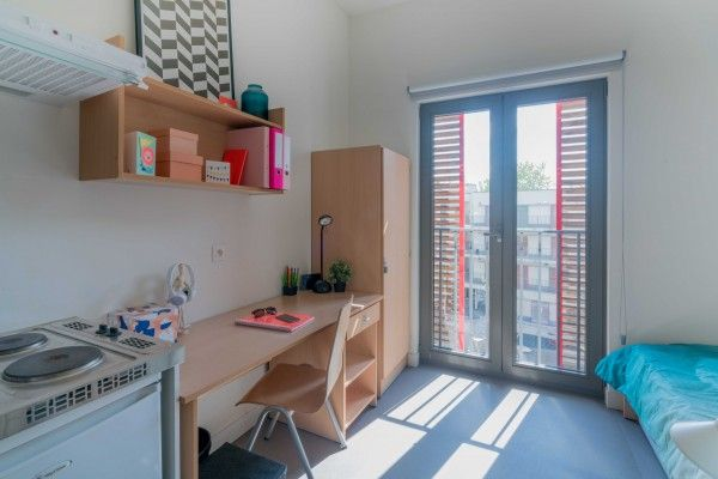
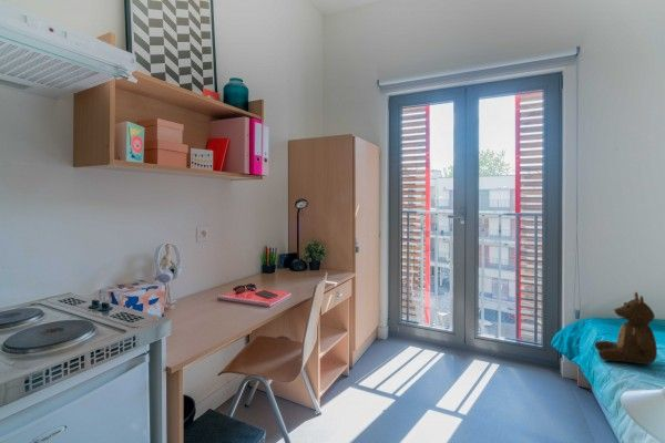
+ teddy bear (624, 326)
